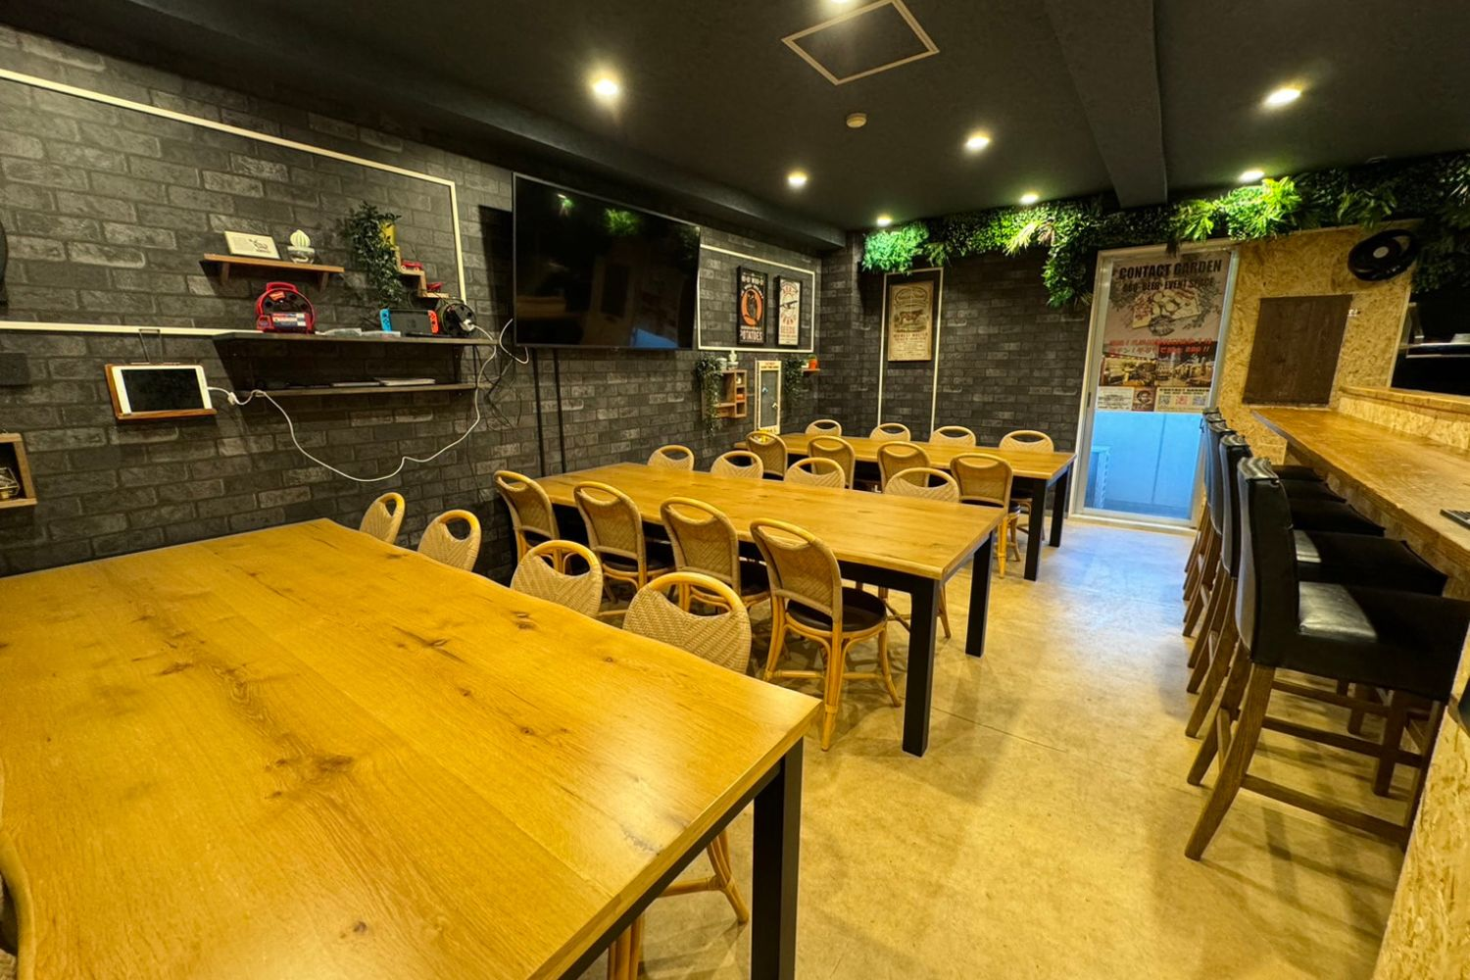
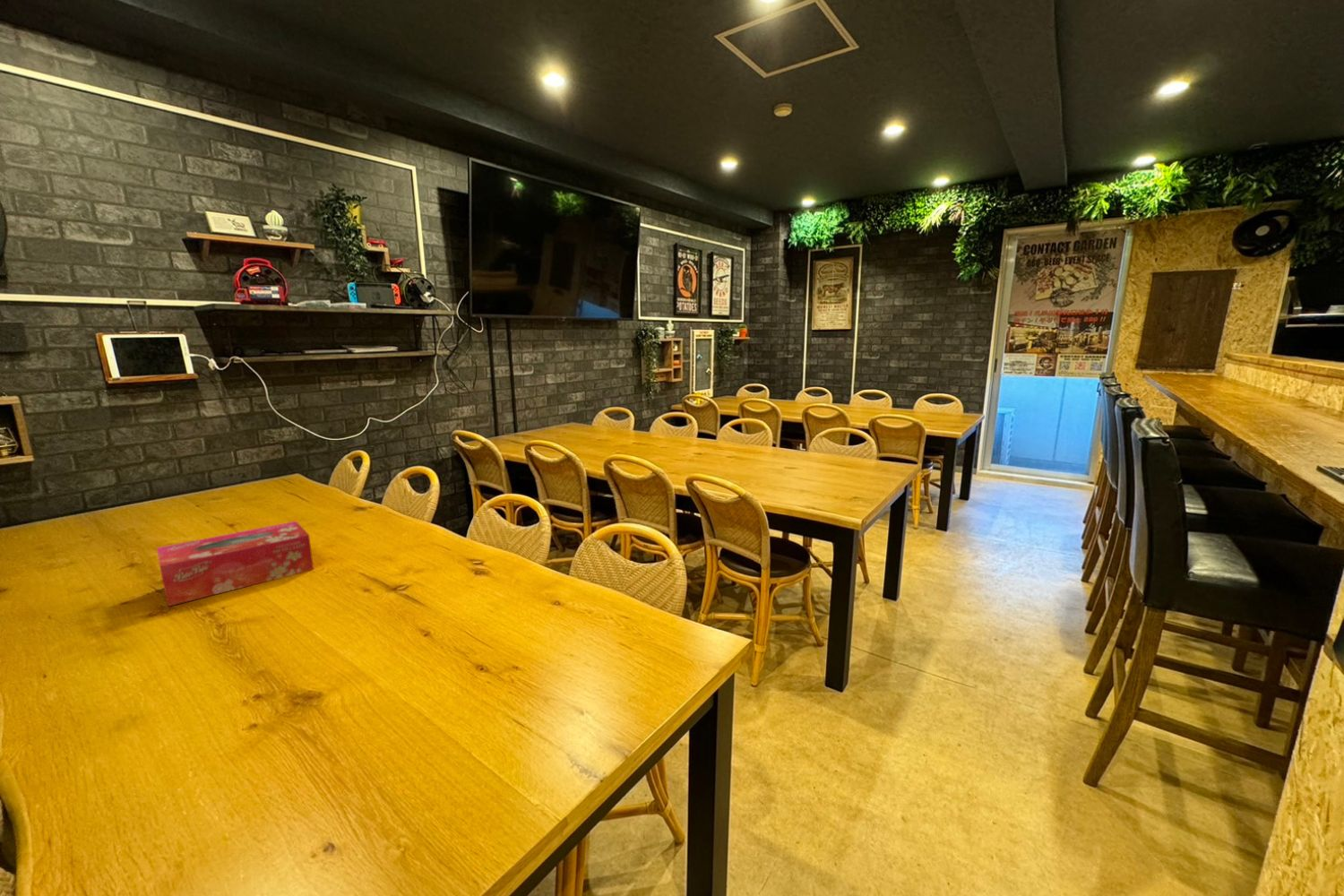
+ tissue box (238, 559)
